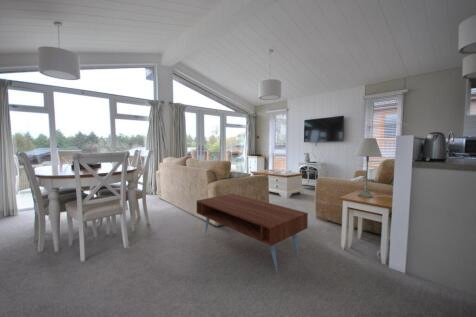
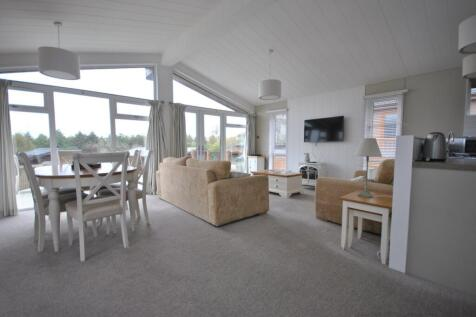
- coffee table (246, 226)
